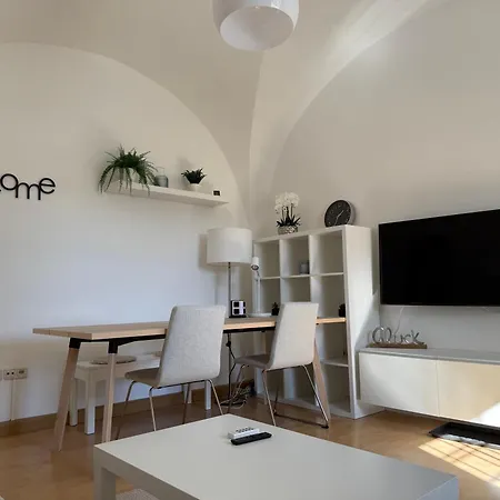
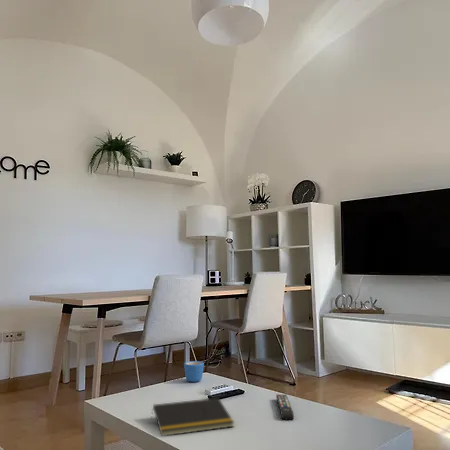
+ mug (195, 371)
+ notepad (192, 415)
+ remote control (284, 405)
